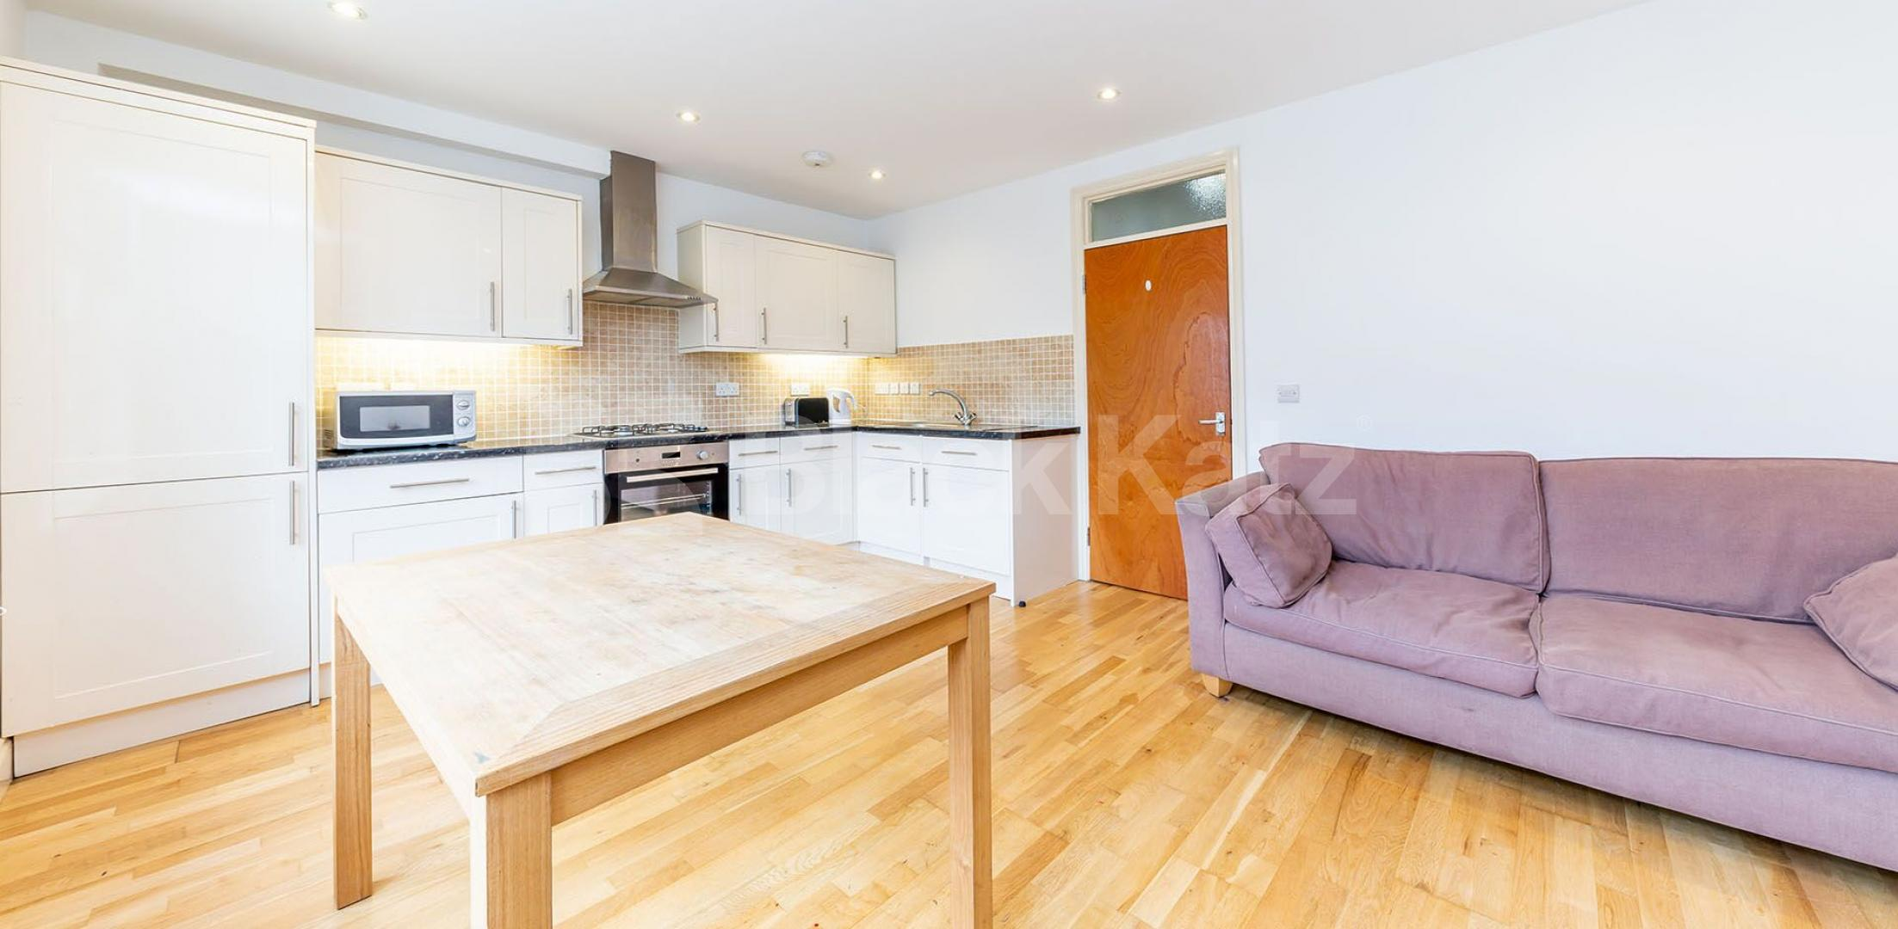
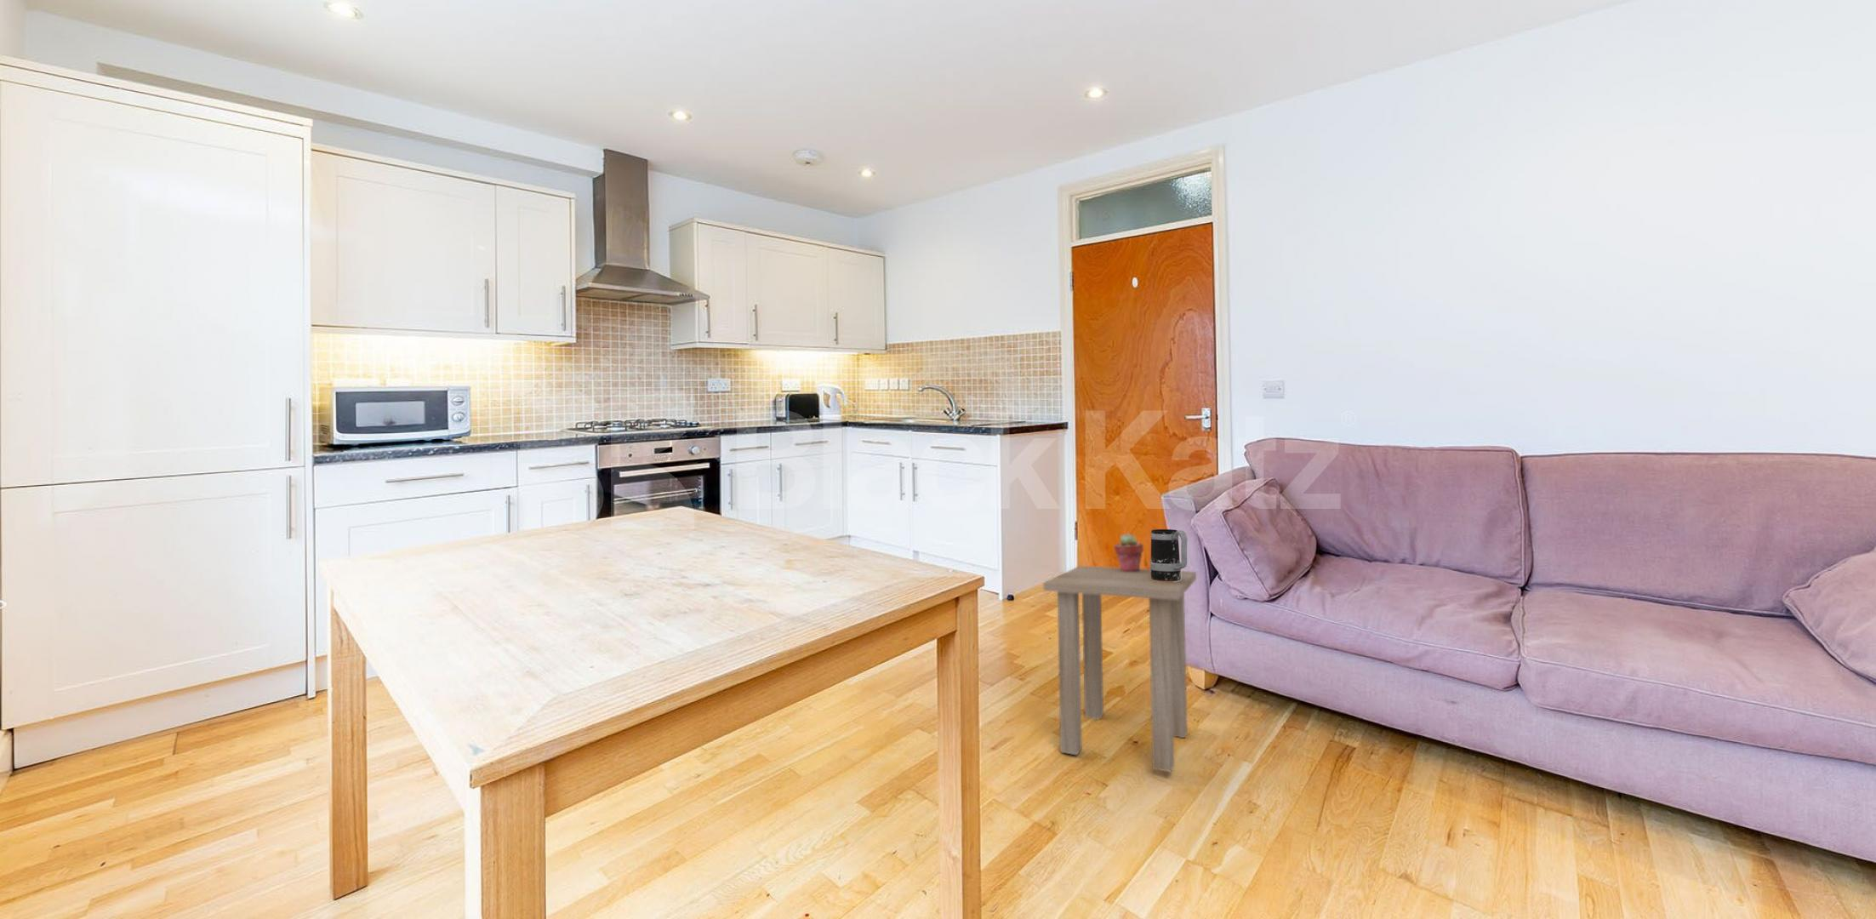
+ side table (1102, 658)
+ potted succulent (1128, 550)
+ mug (1169, 554)
